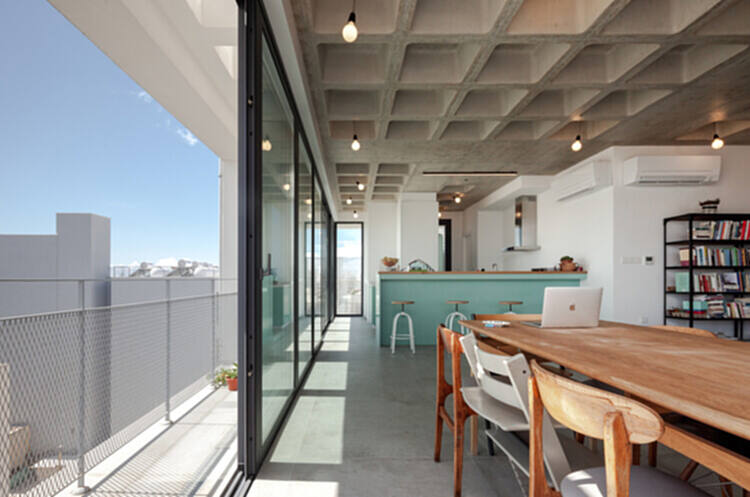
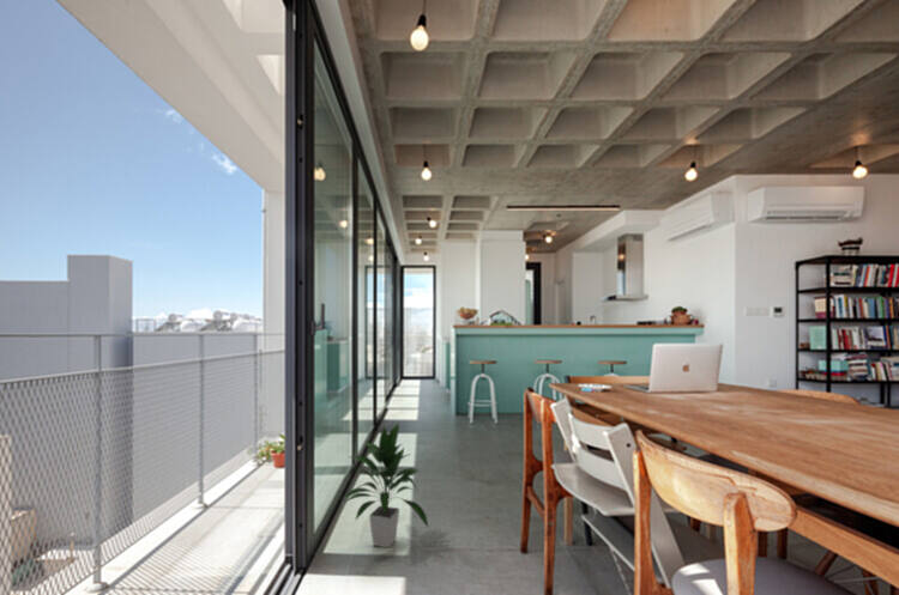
+ indoor plant (386, 486)
